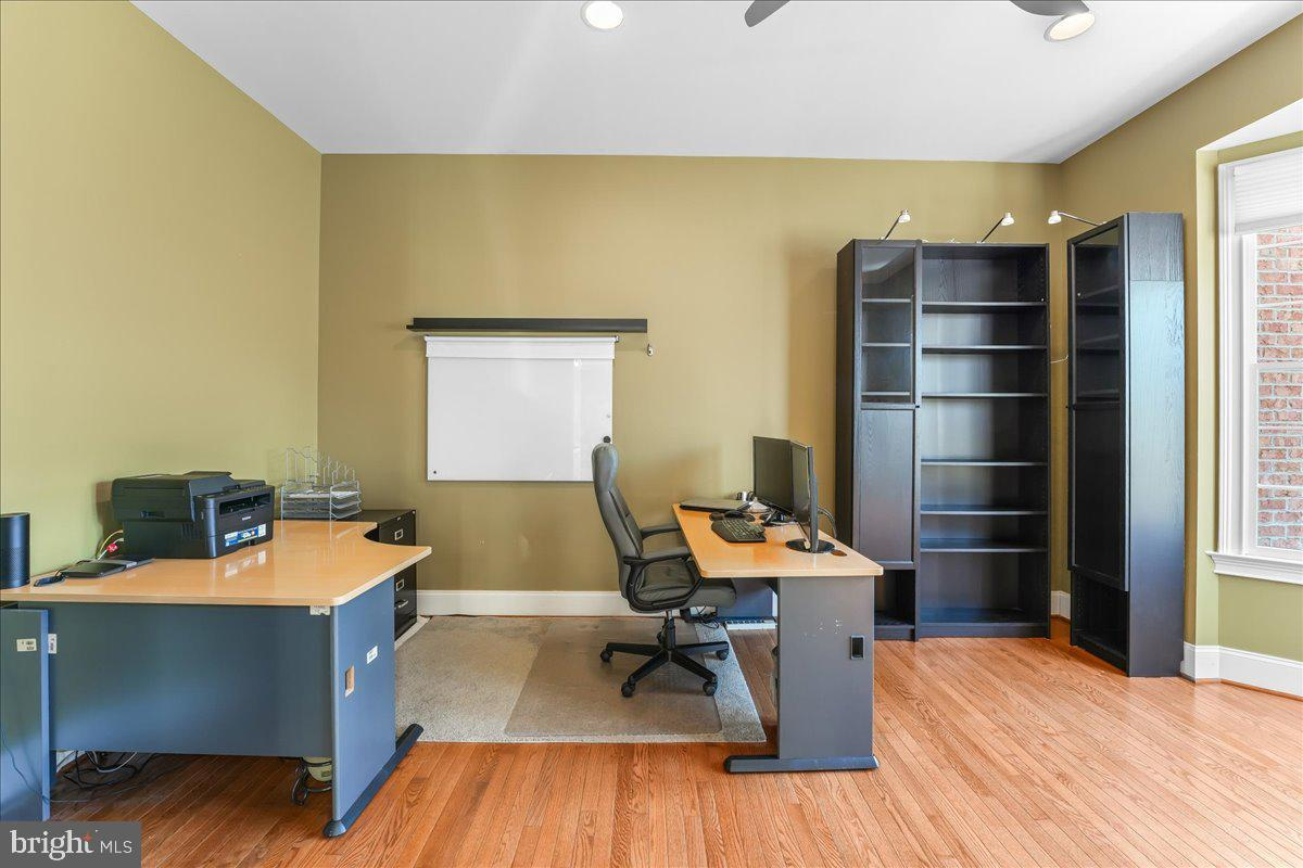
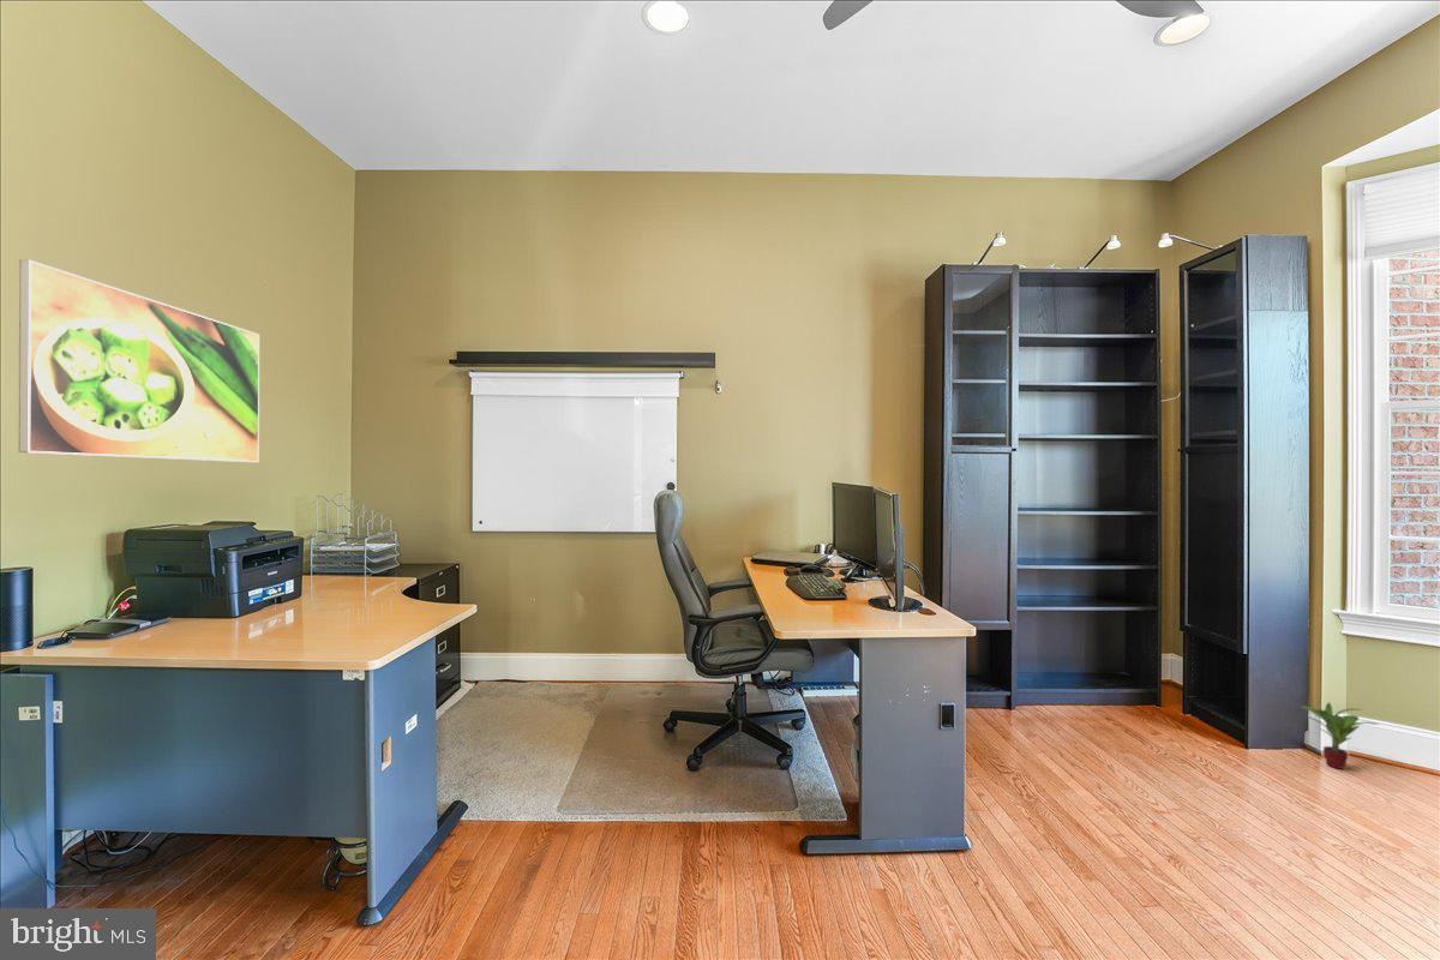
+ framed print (163, 380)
+ potted plant (1332, 737)
